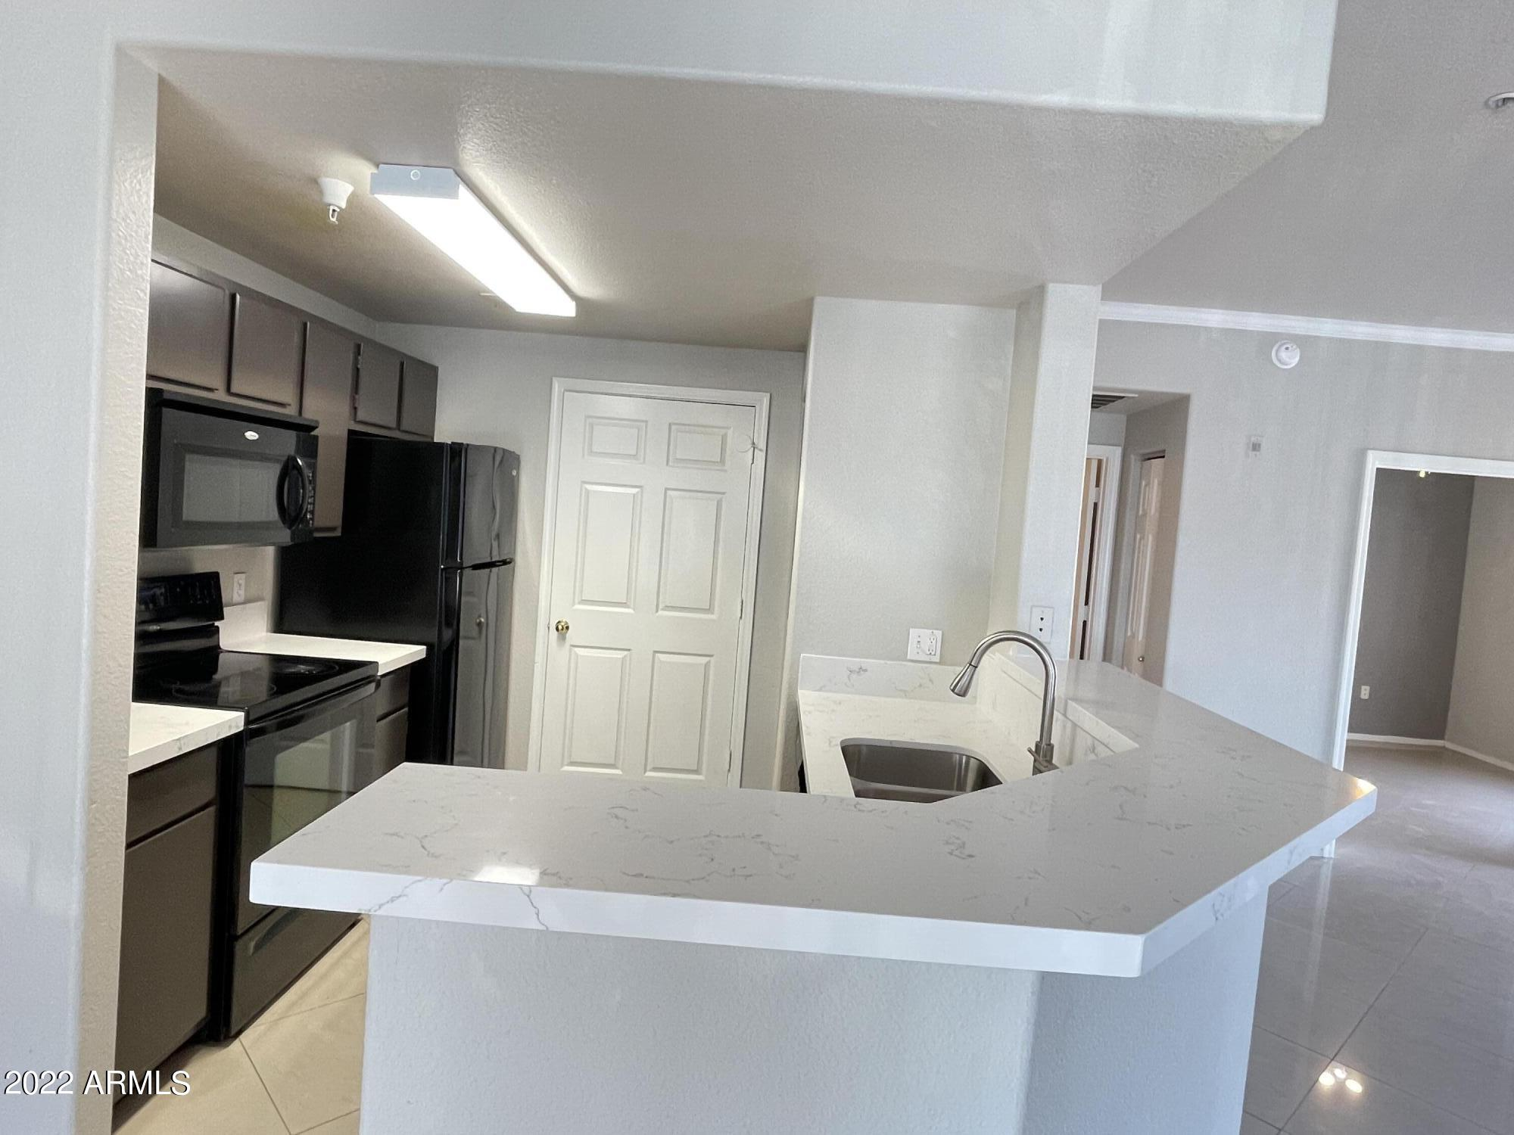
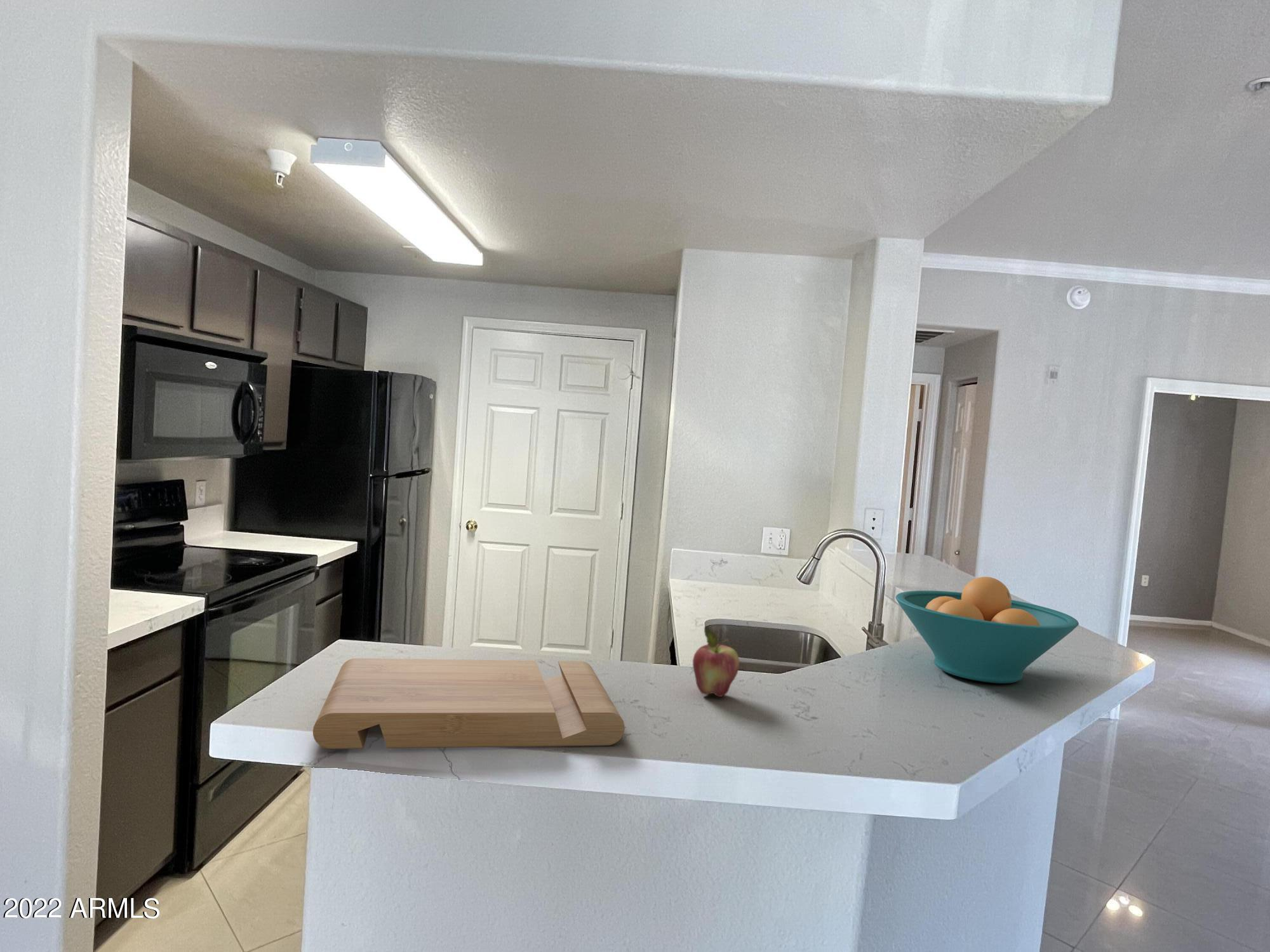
+ fruit (716, 660)
+ cutting board (473, 699)
+ fruit bowl (982, 625)
